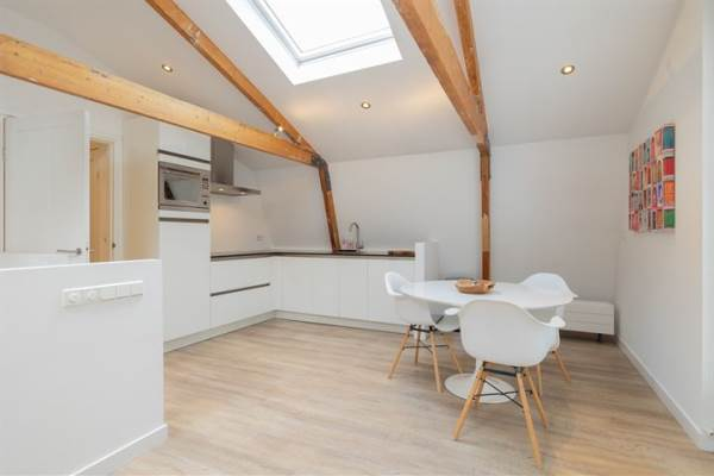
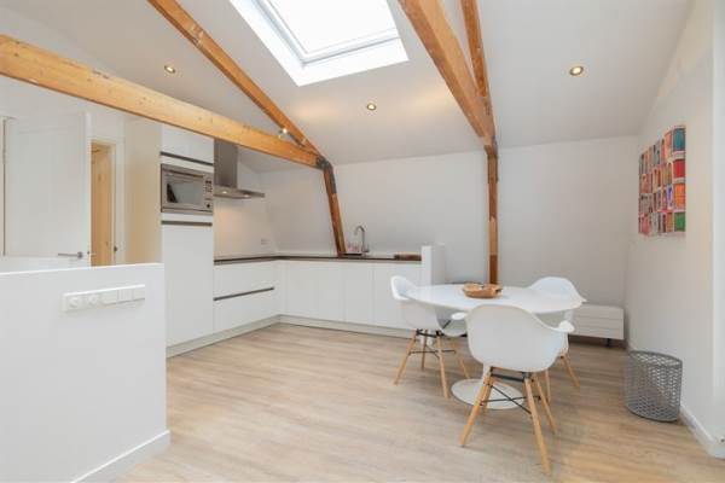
+ waste bin (651, 384)
